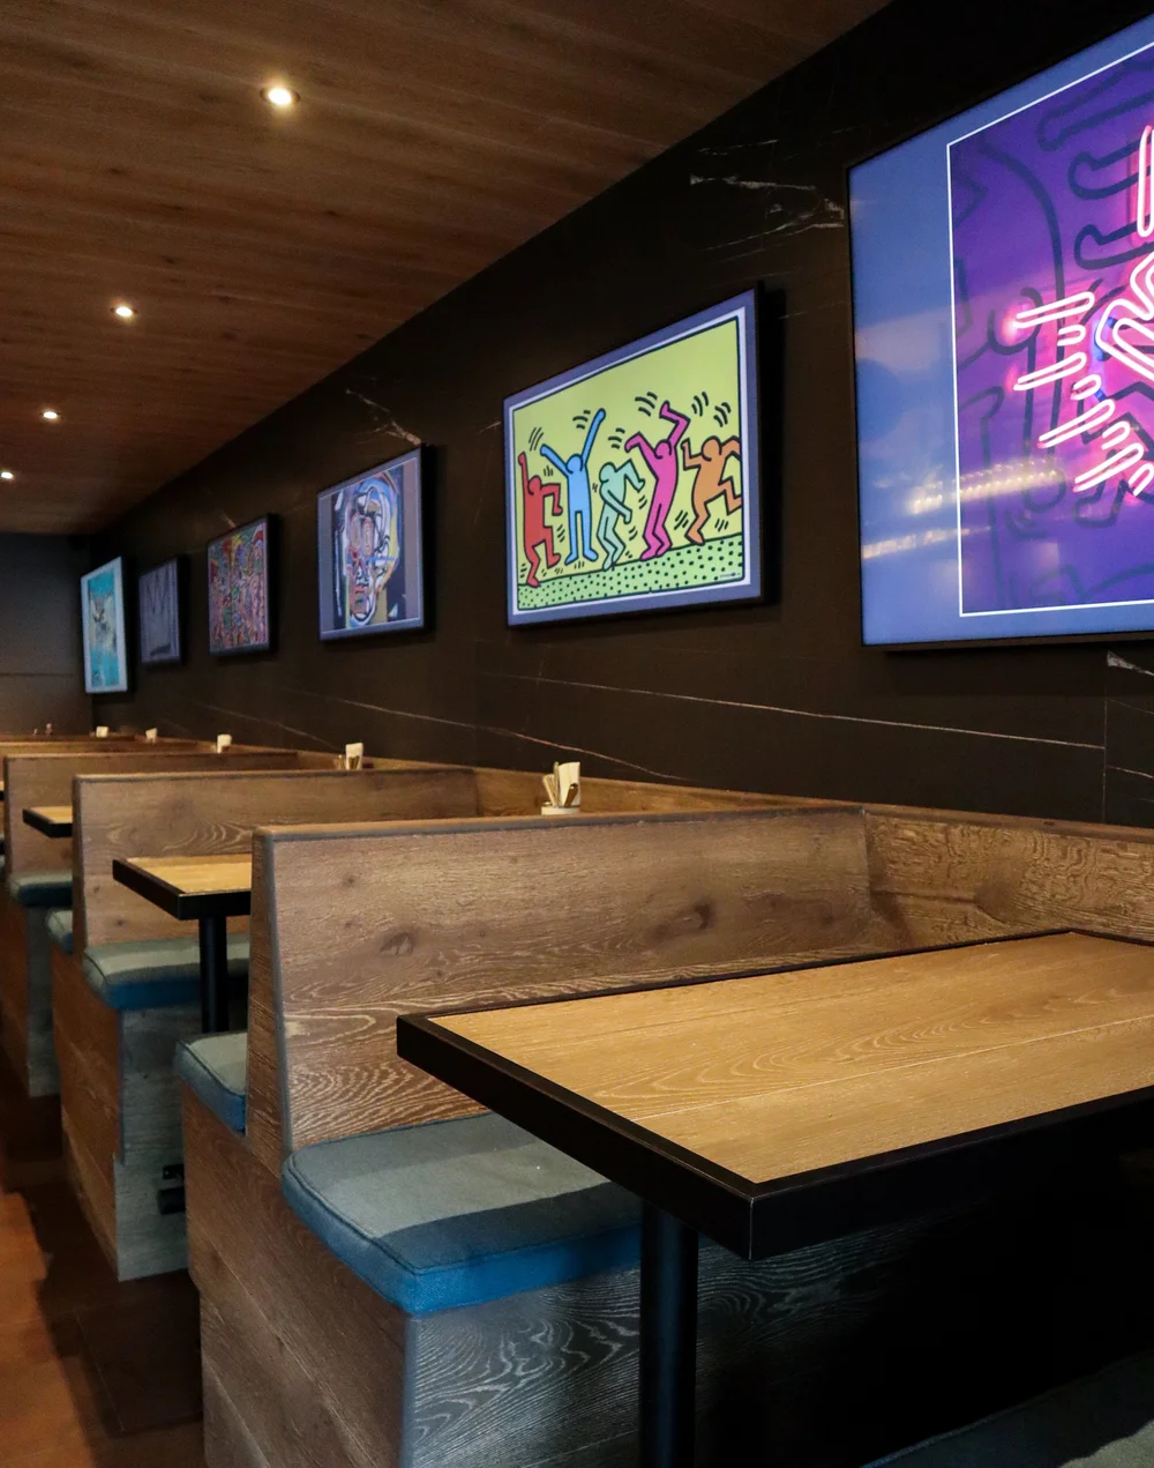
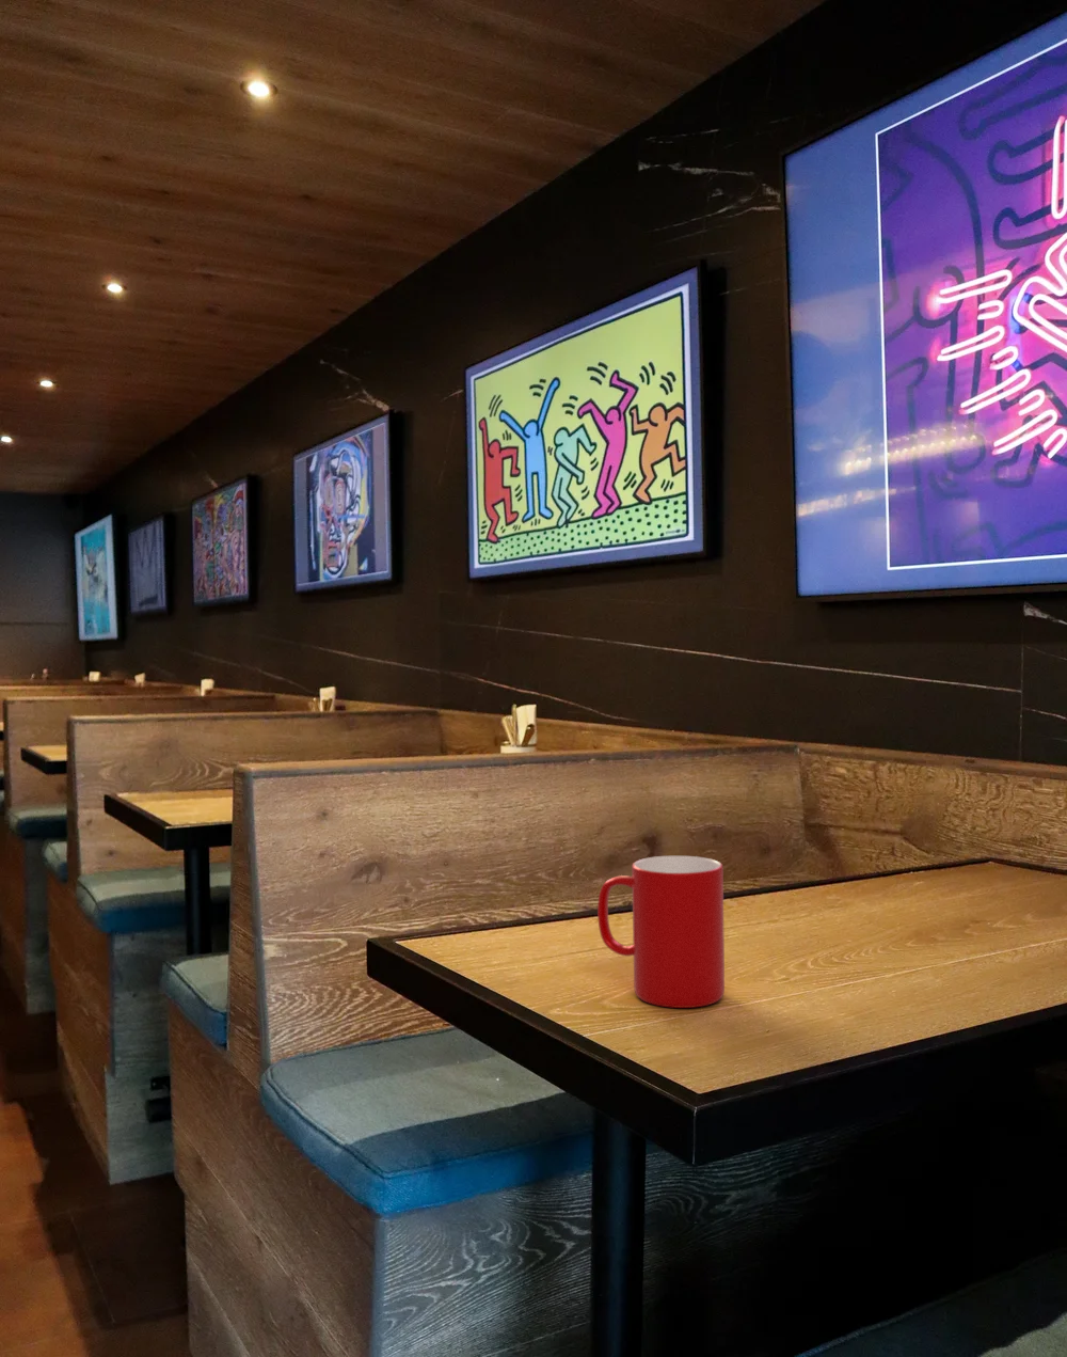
+ cup (663, 925)
